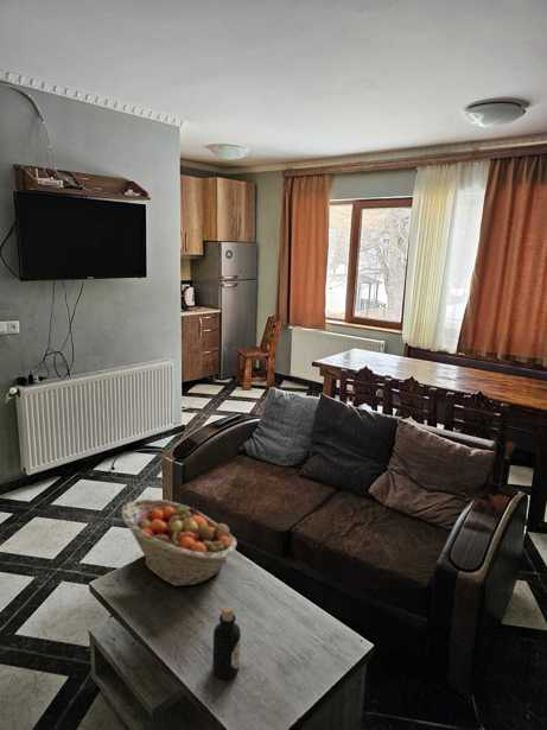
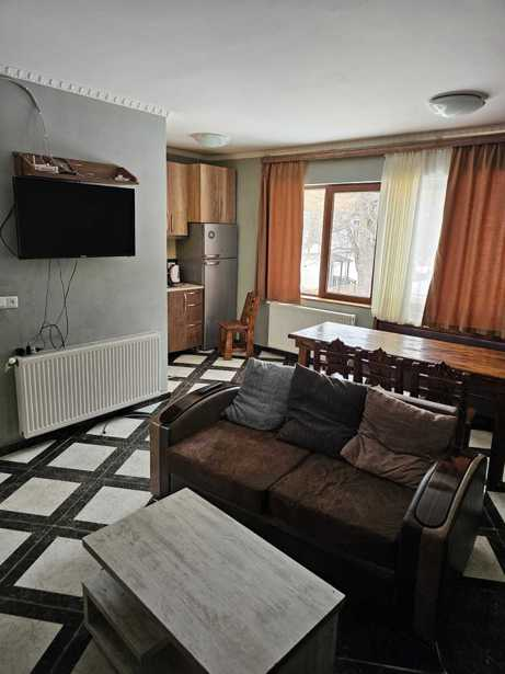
- bottle (227, 639)
- fruit basket (178, 535)
